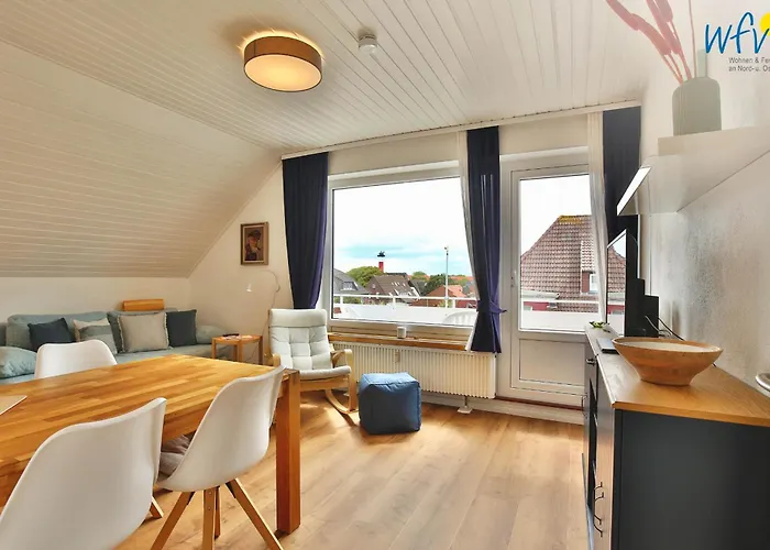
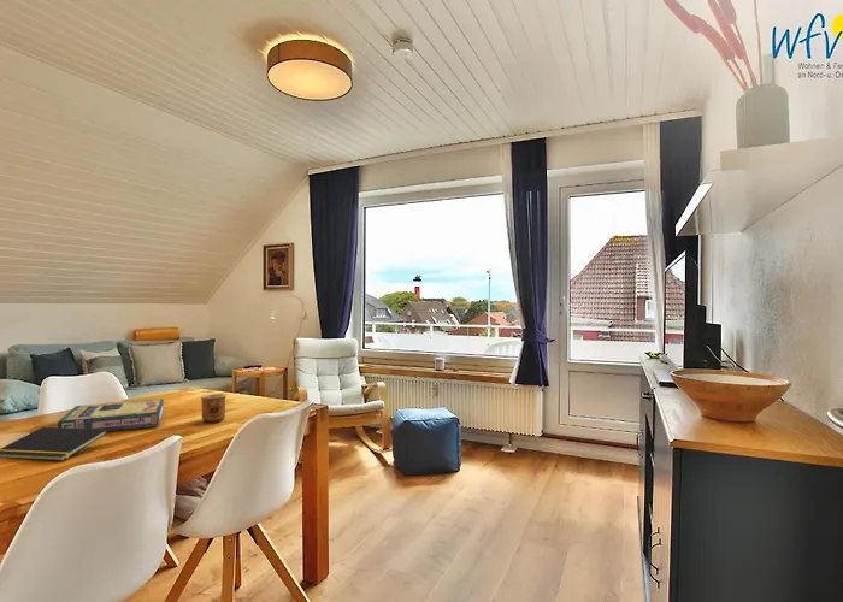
+ notepad (52, 442)
+ cup (213, 407)
+ video game box (116, 415)
